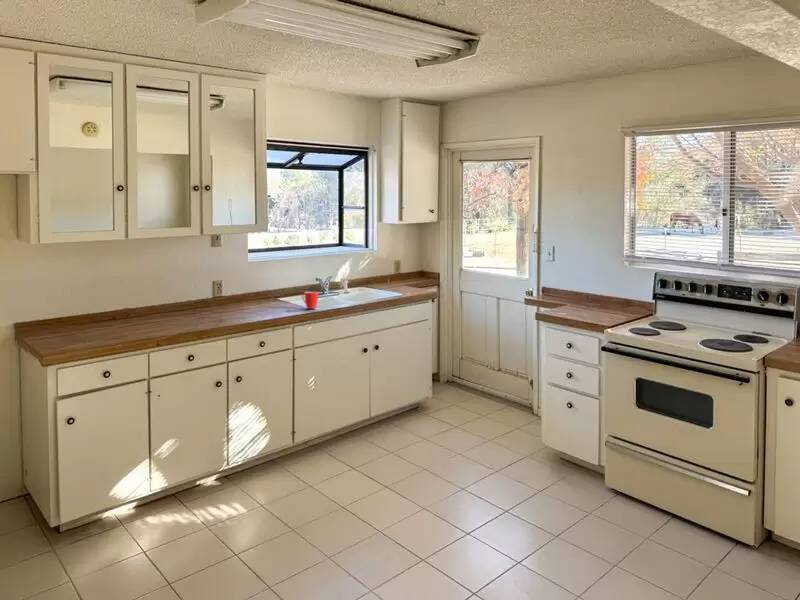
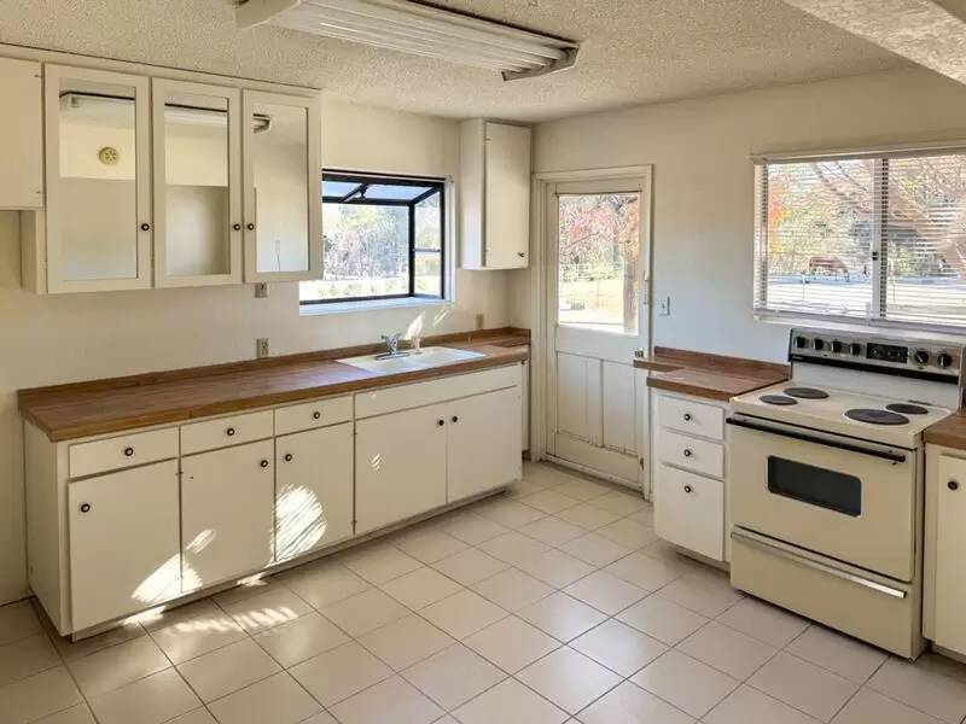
- mug (309, 300)
